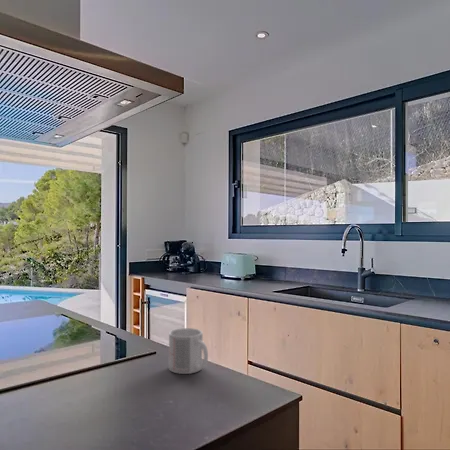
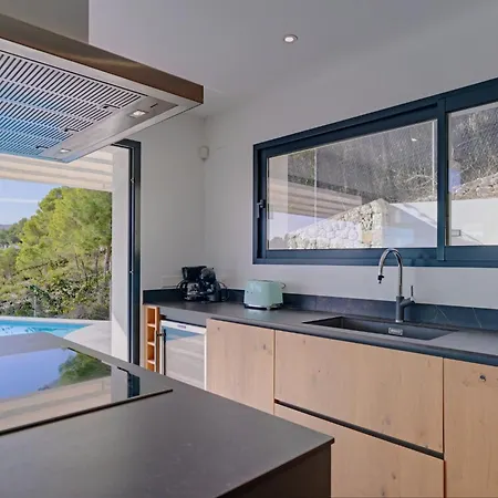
- mug (190, 351)
